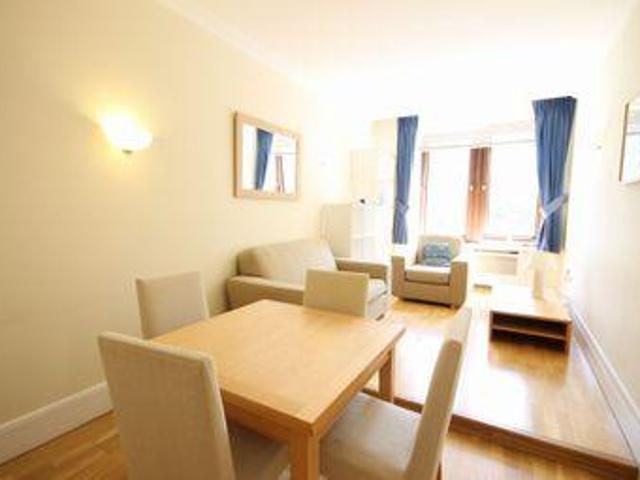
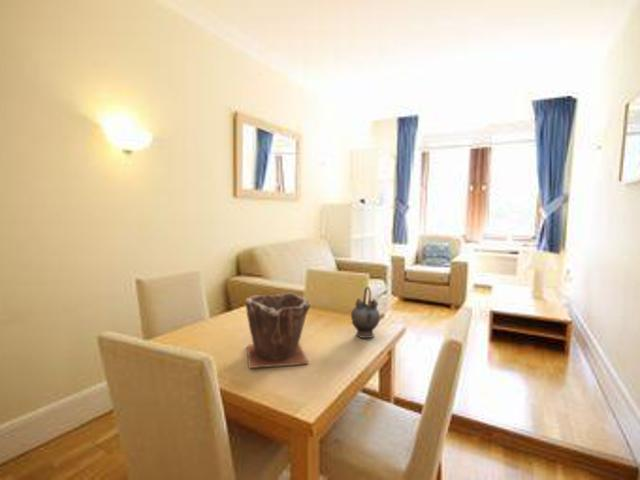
+ teapot (366, 312)
+ plant pot (276, 326)
